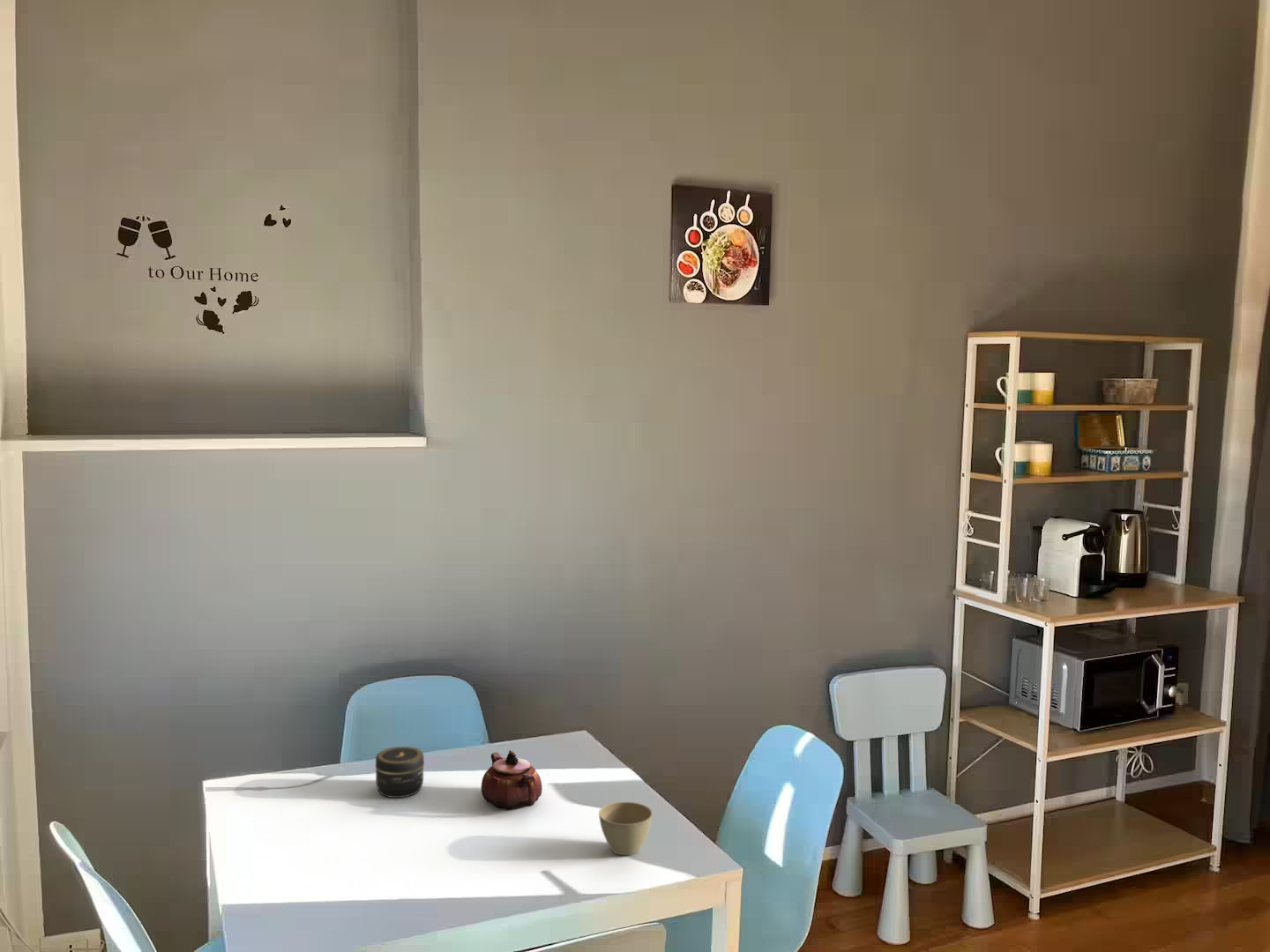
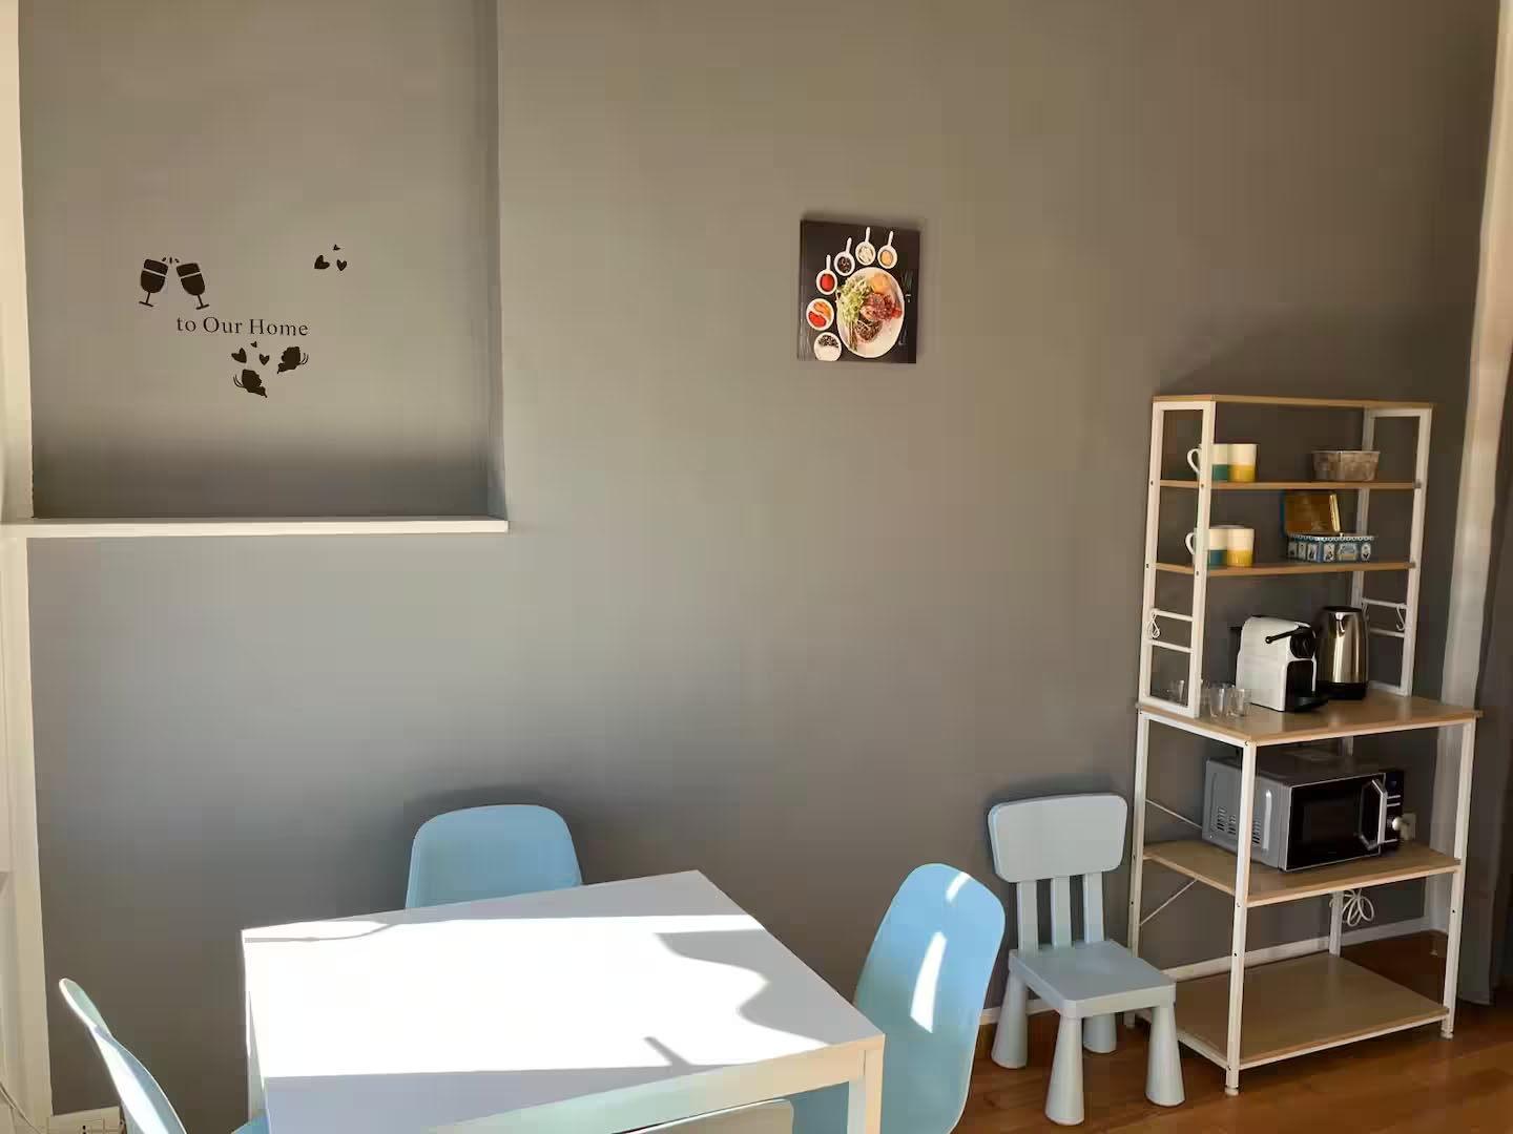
- jar (400, 771)
- teapot (512, 777)
- flower pot (625, 830)
